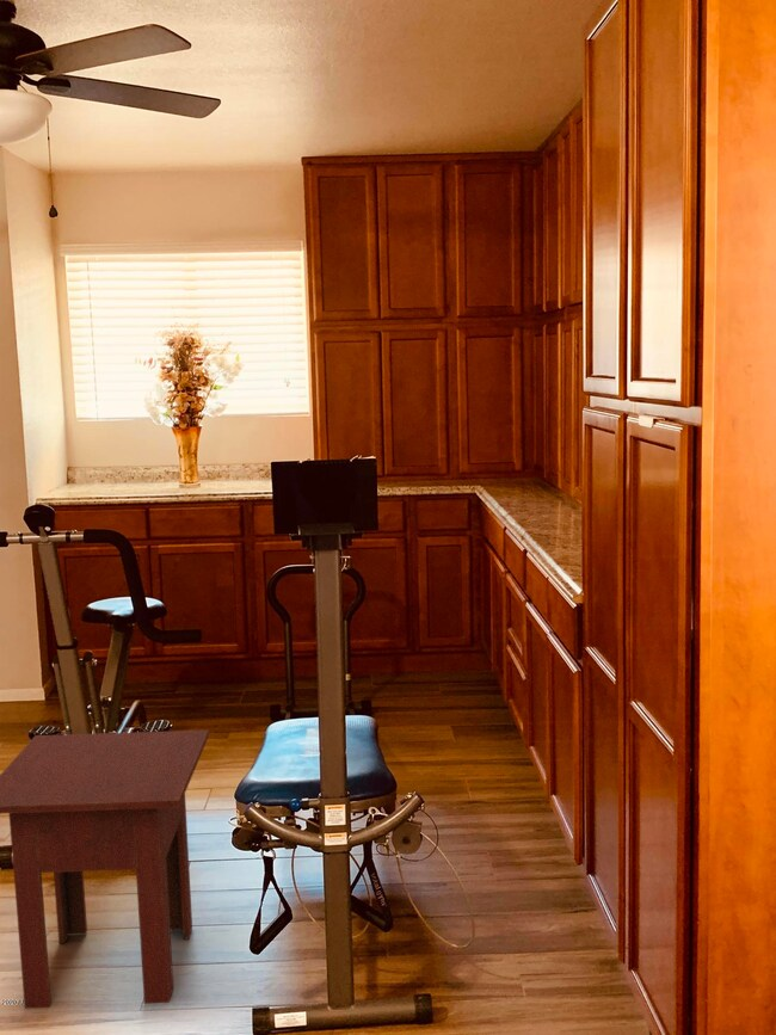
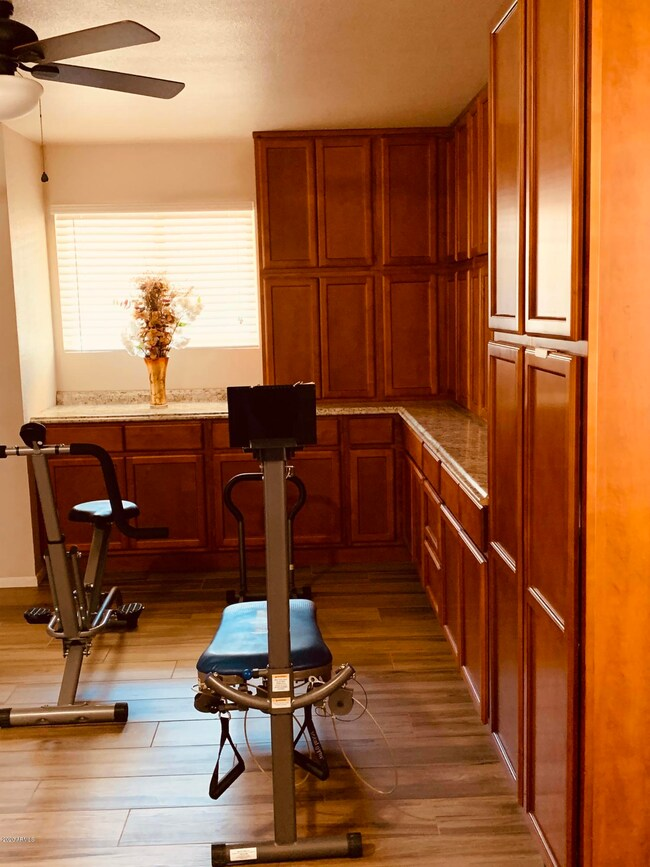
- side table (106, 865)
